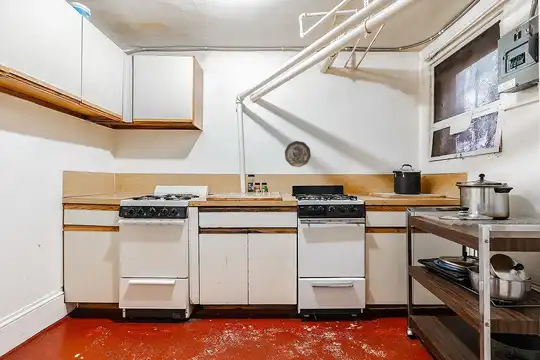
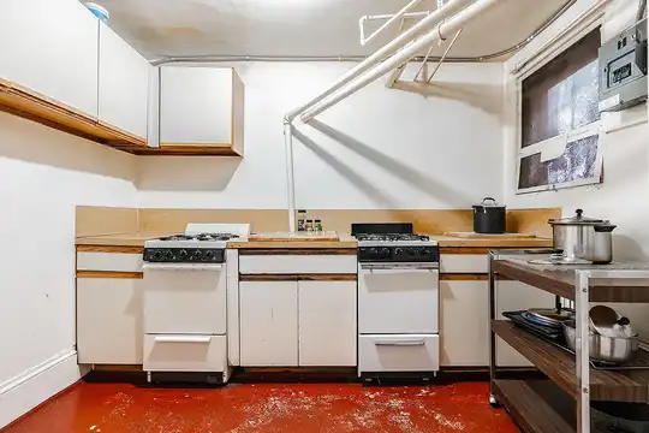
- decorative plate (297, 154)
